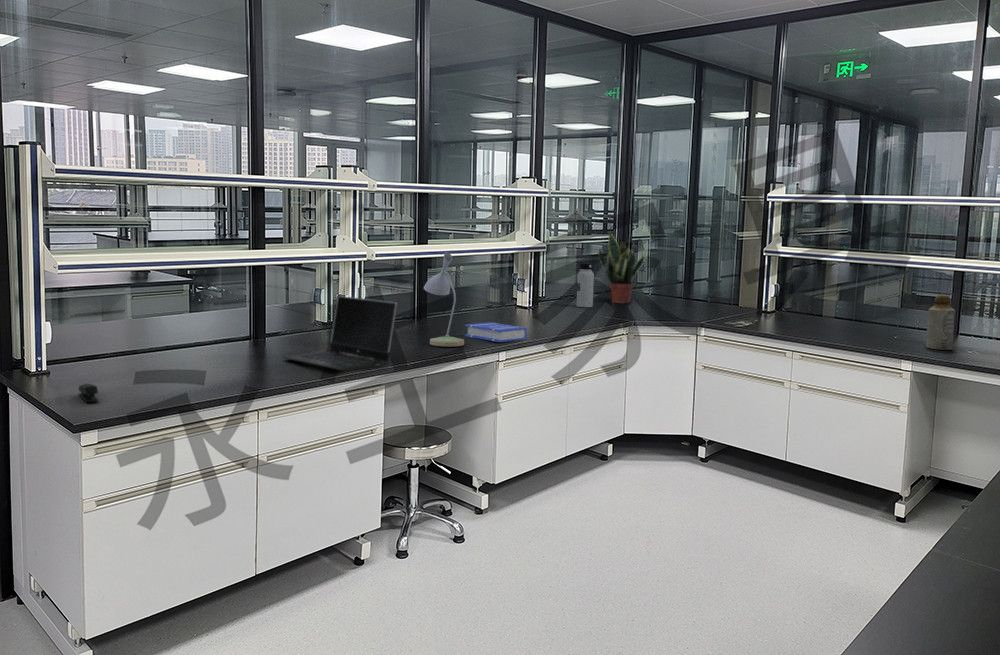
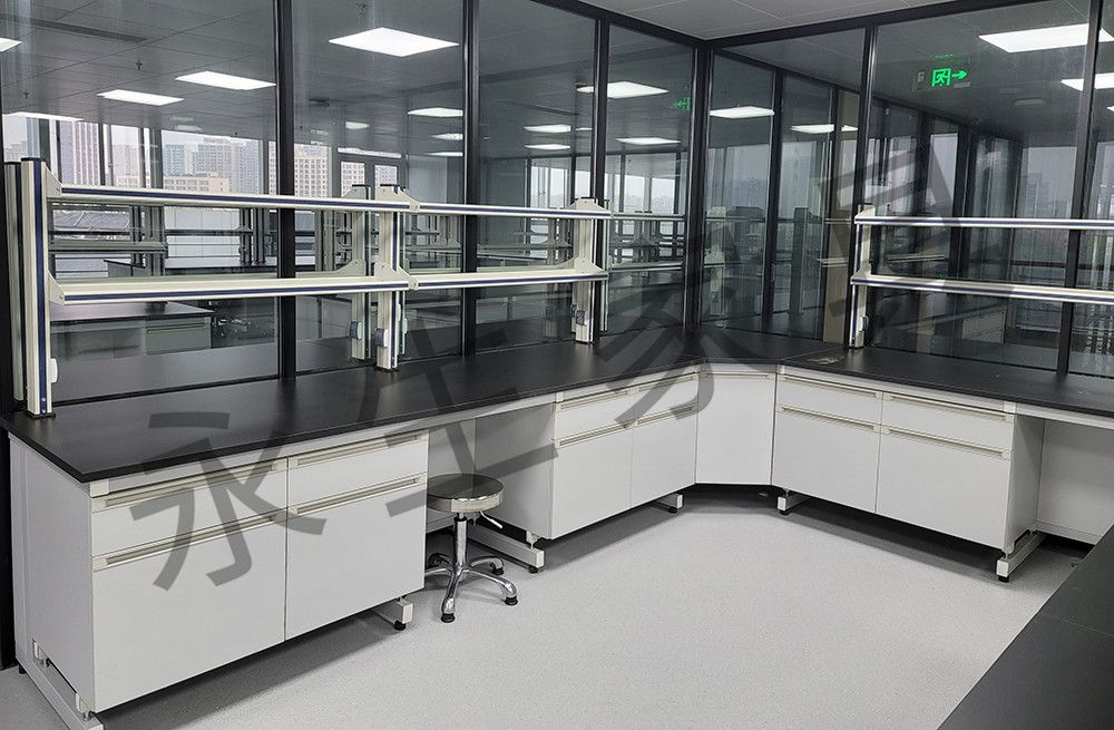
- potted plant (625, 266)
- desk lamp (443, 294)
- water bottle (585, 285)
- laptop computer (339, 331)
- bottle (941, 321)
- stapler (88, 390)
- book (495, 331)
